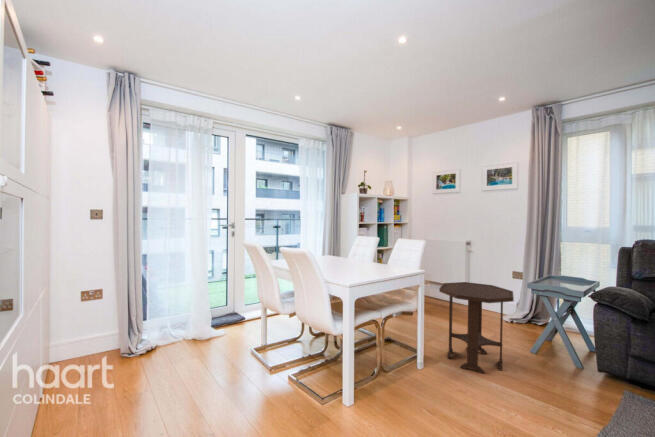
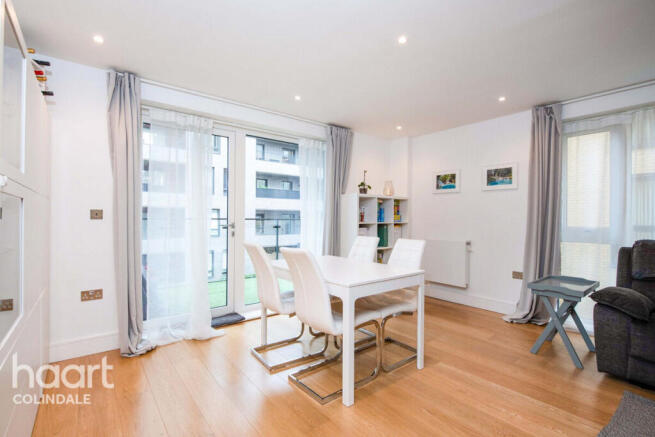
- side table (475, 324)
